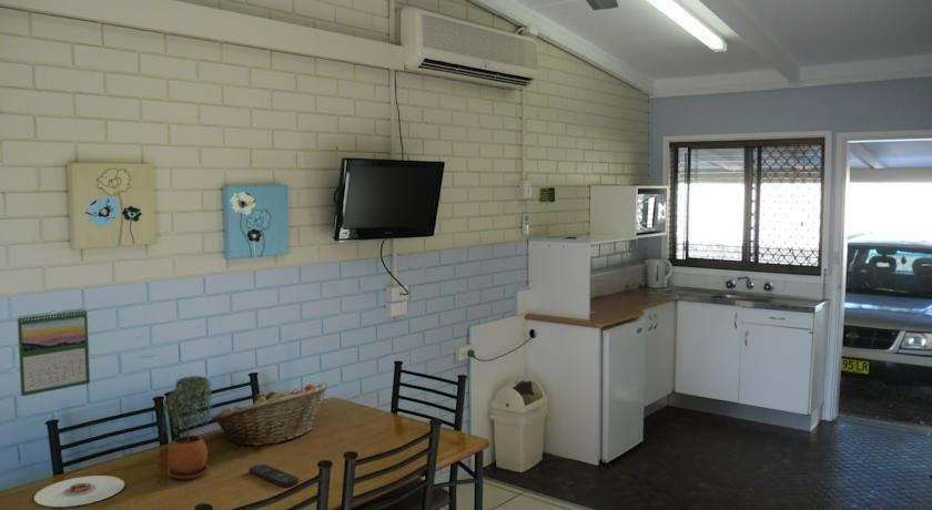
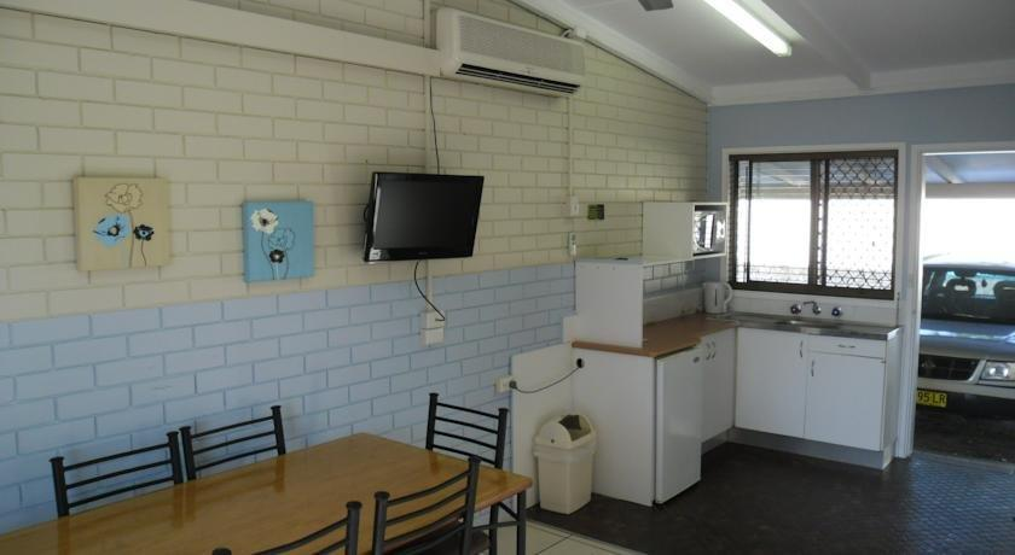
- fruit basket (273, 410)
- remote control (273, 475)
- potted plant (188, 426)
- calendar (54, 349)
- plate (80, 487)
